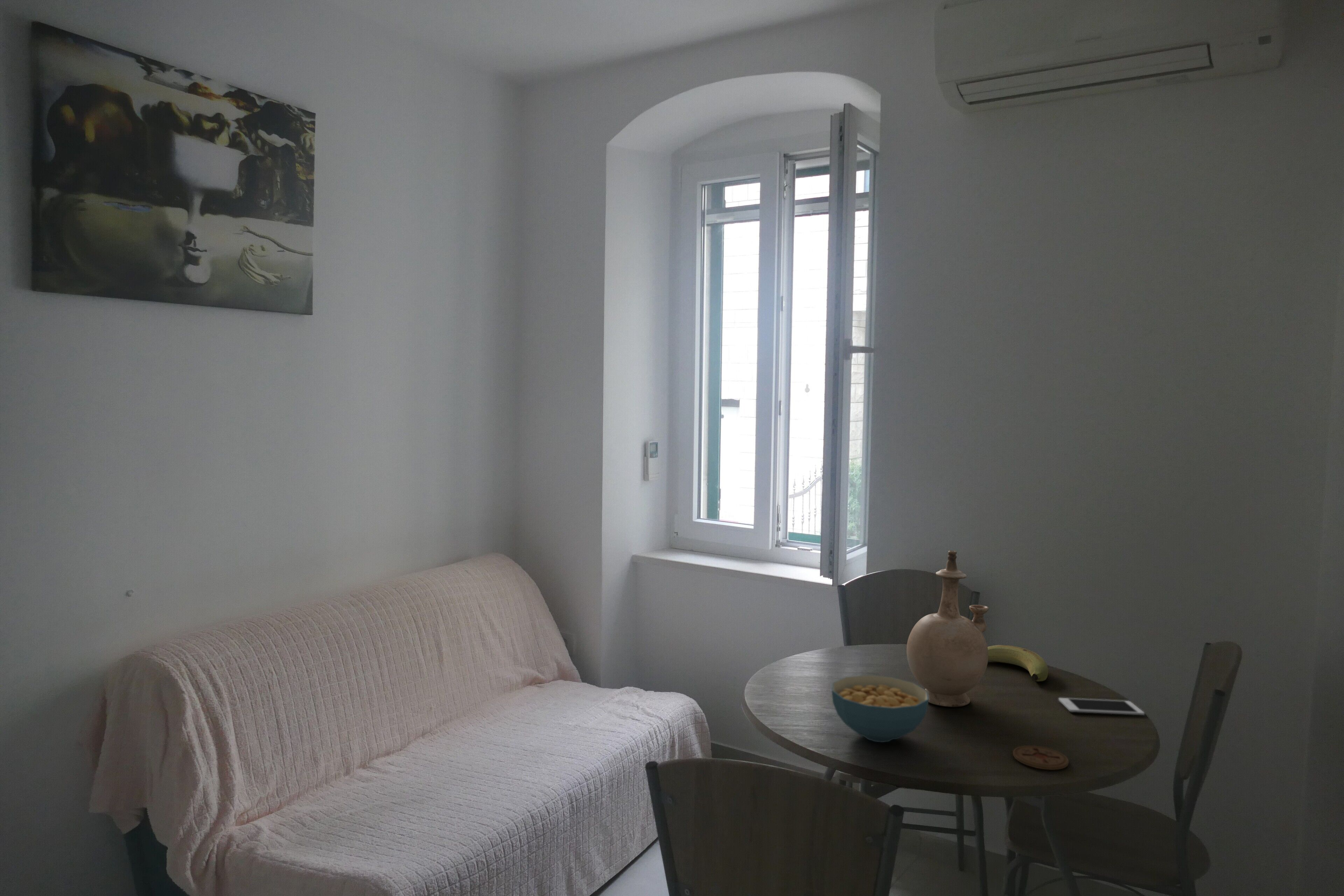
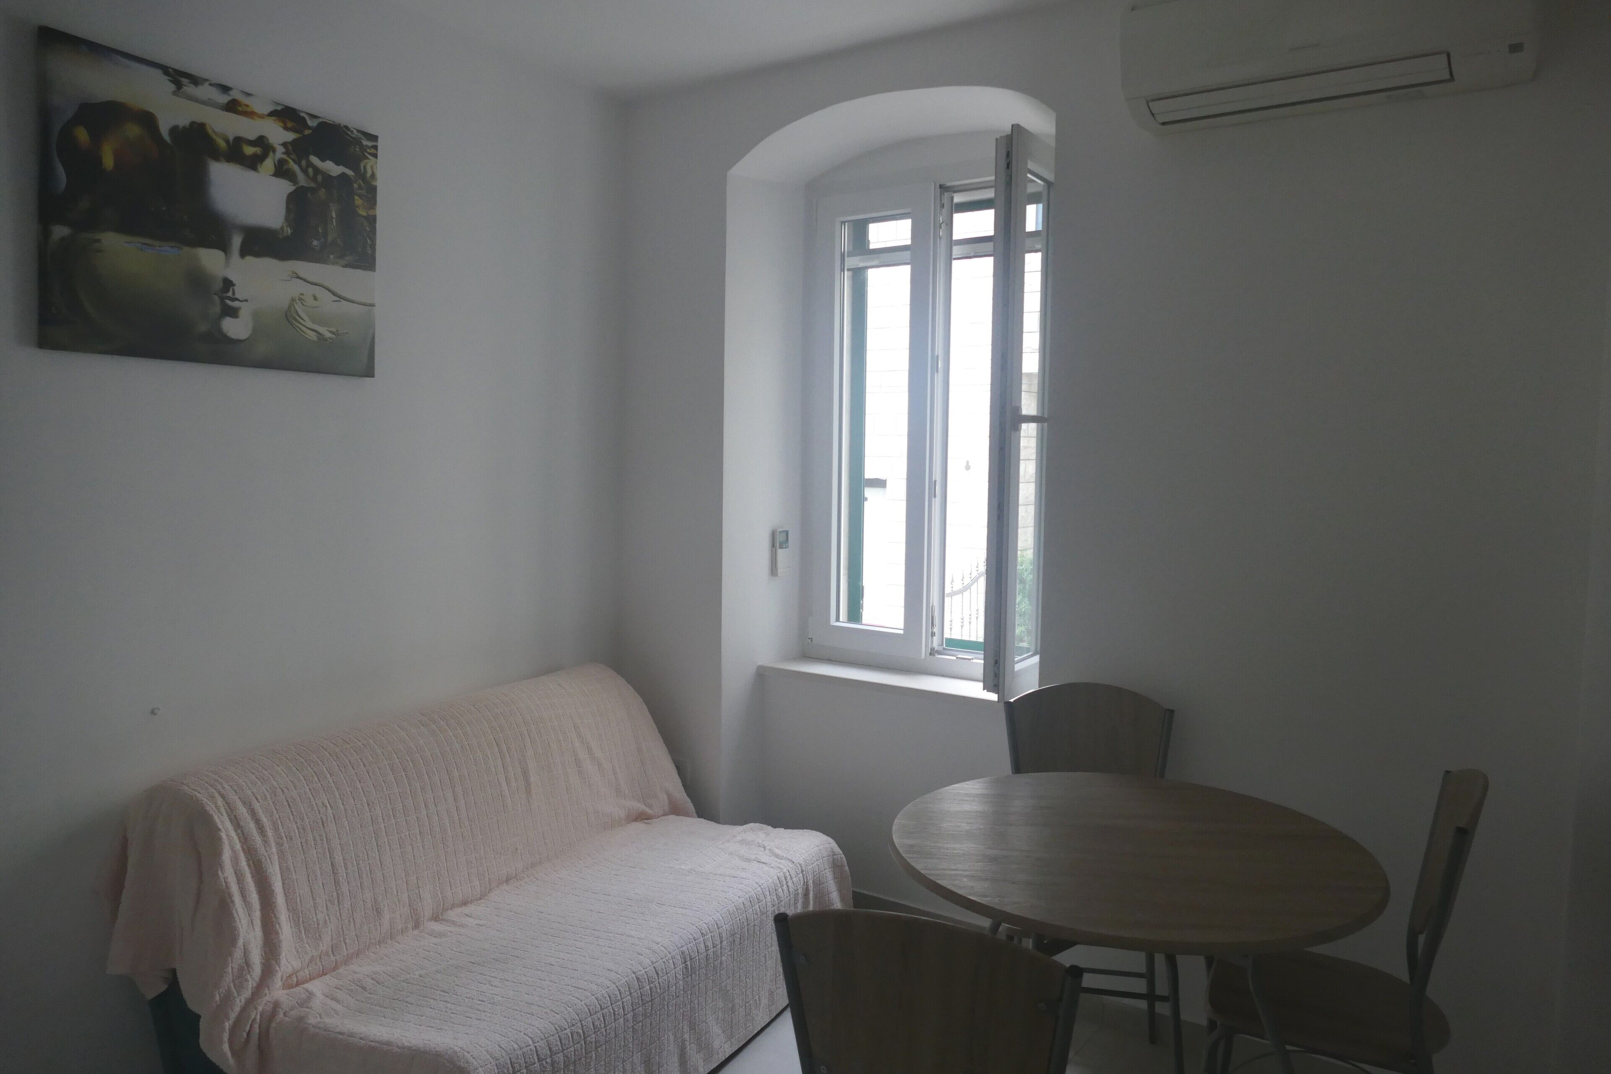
- cell phone (1100, 706)
- cereal bowl (879, 713)
- vase (949, 625)
- coaster (1040, 757)
- banana (1001, 660)
